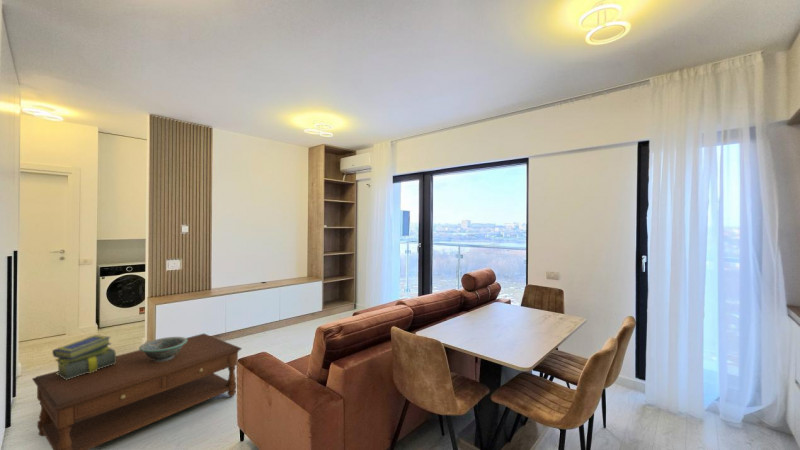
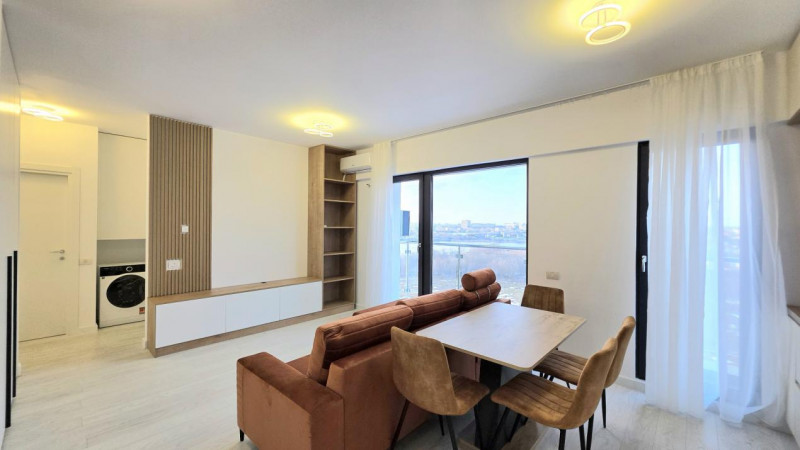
- decorative bowl (164, 350)
- coffee table (148, 386)
- stack of books (85, 355)
